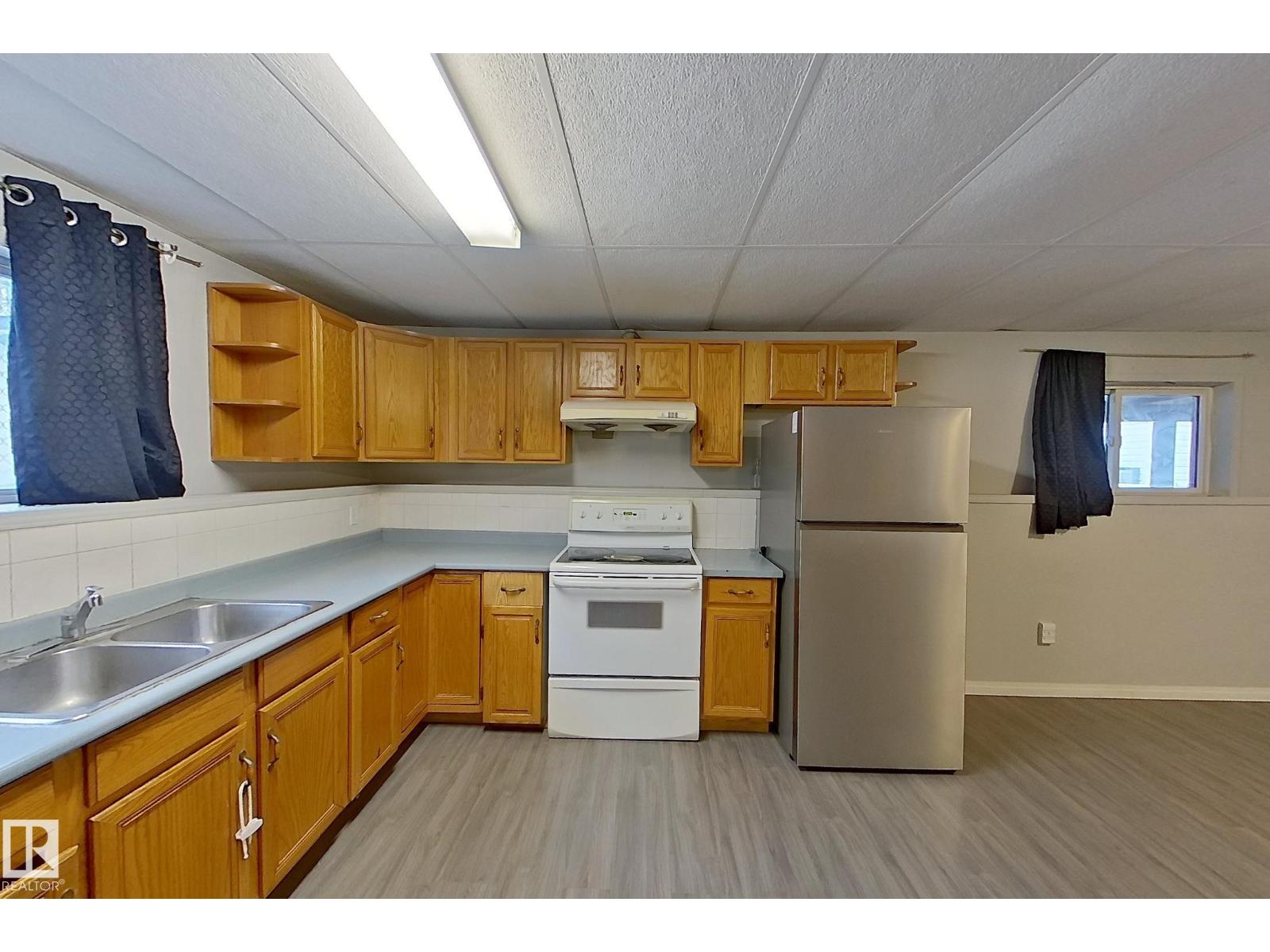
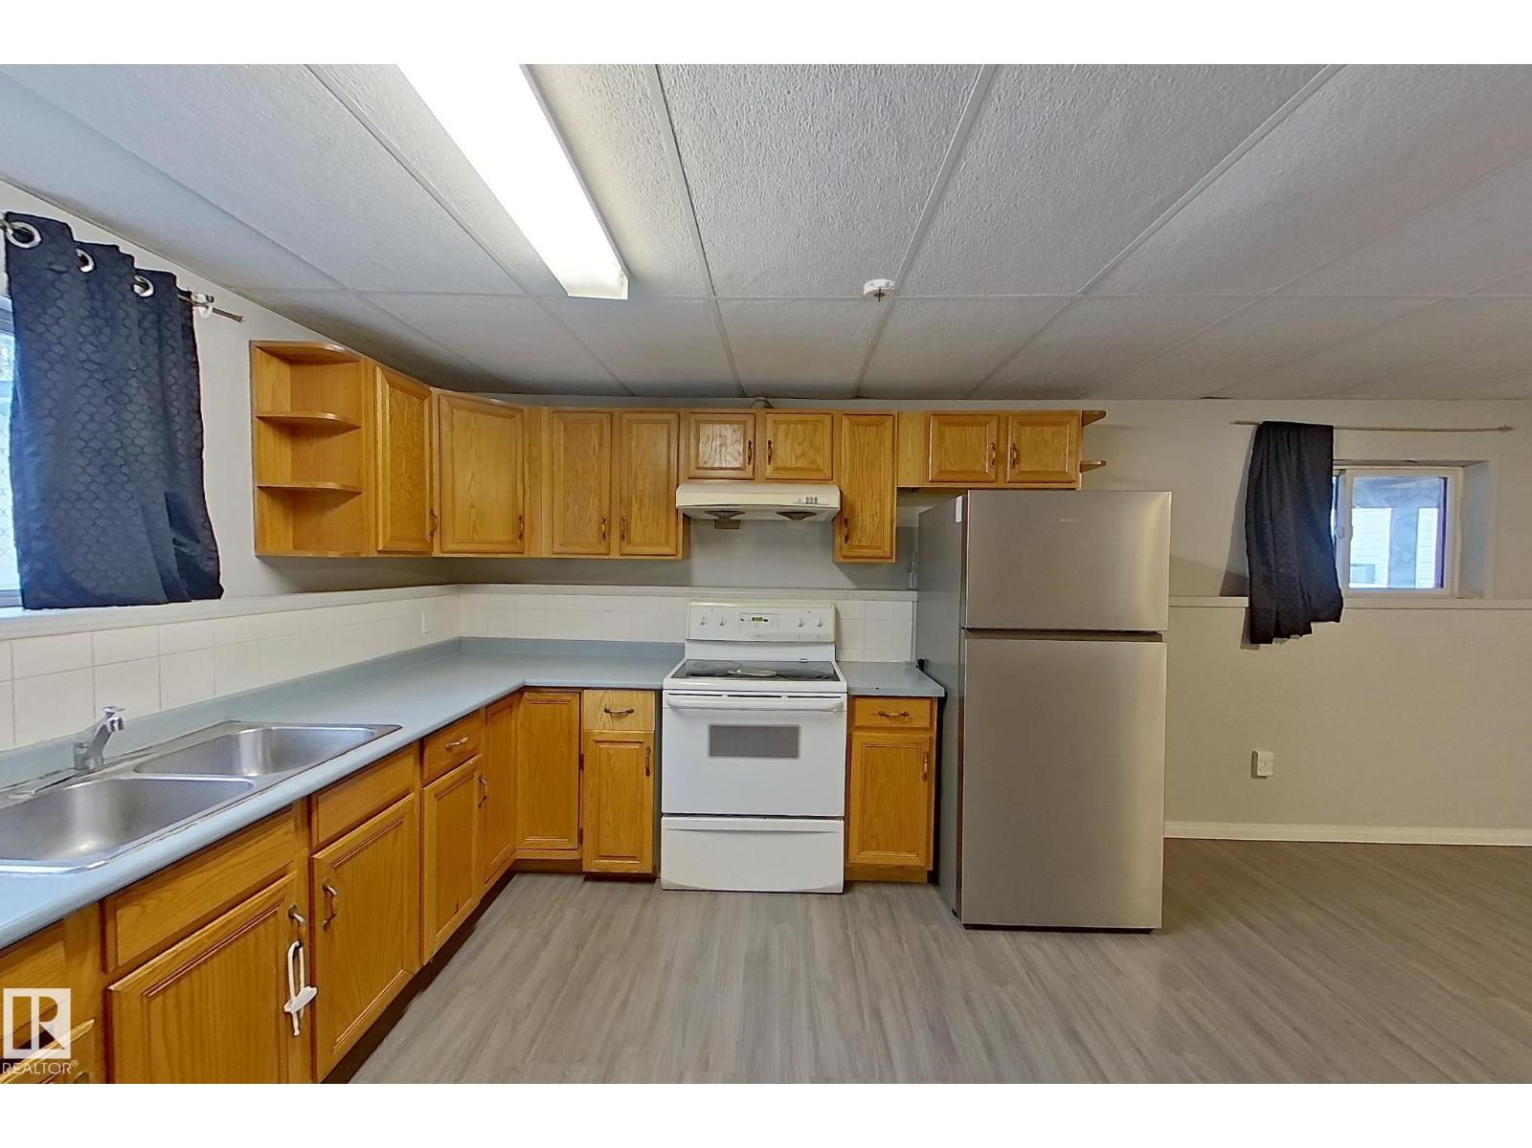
+ smoke detector (878, 291)
